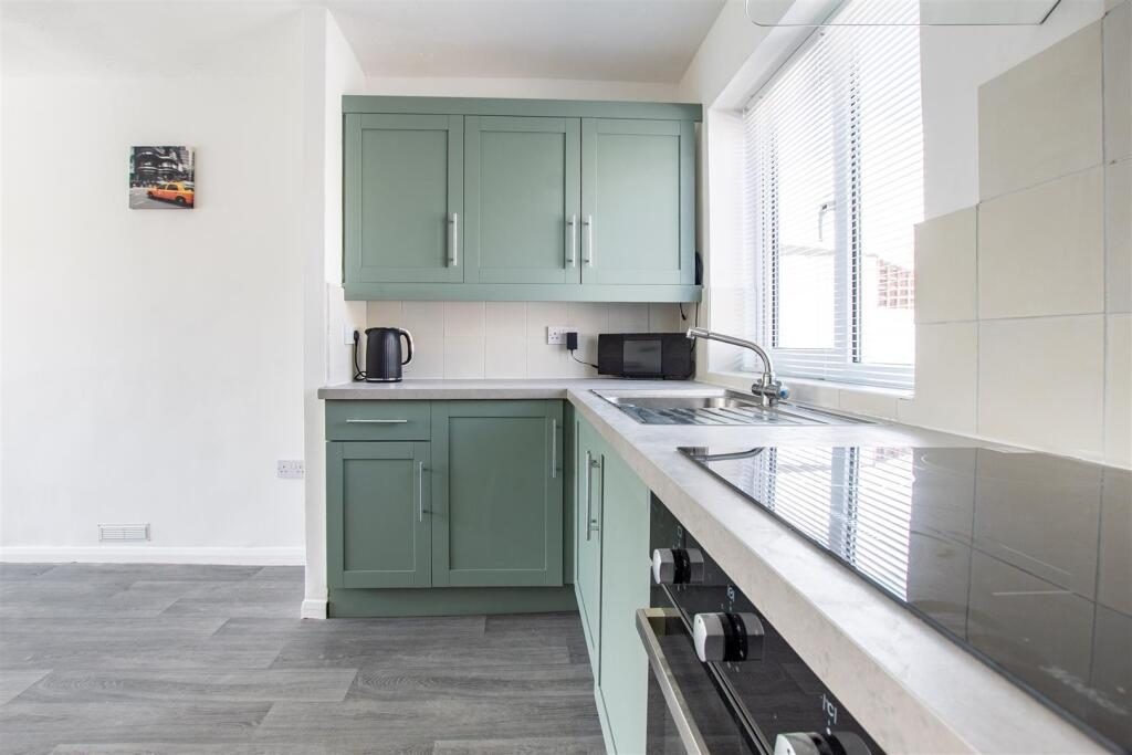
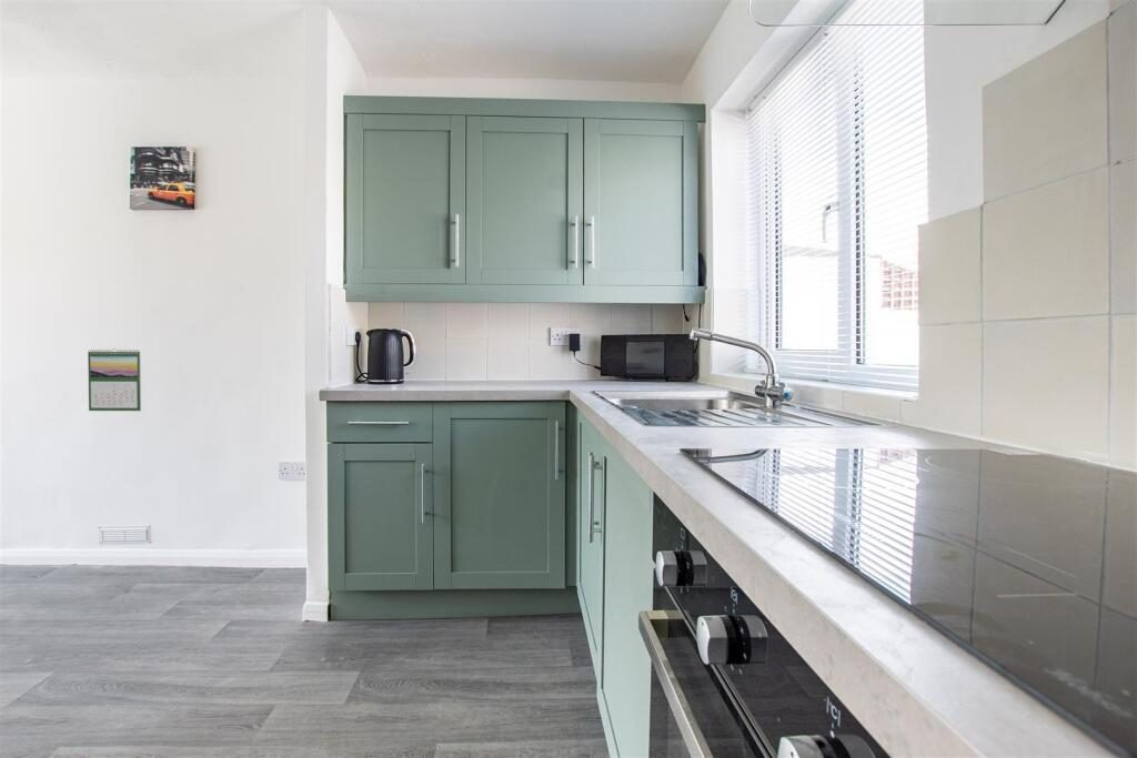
+ calendar (114, 380)
